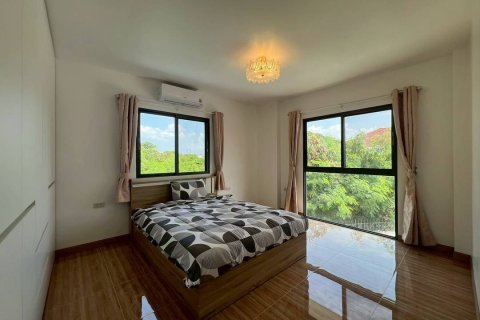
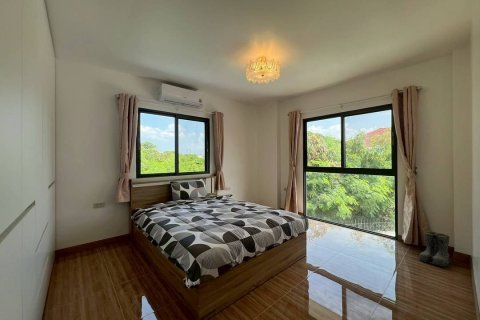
+ boots (434, 247)
